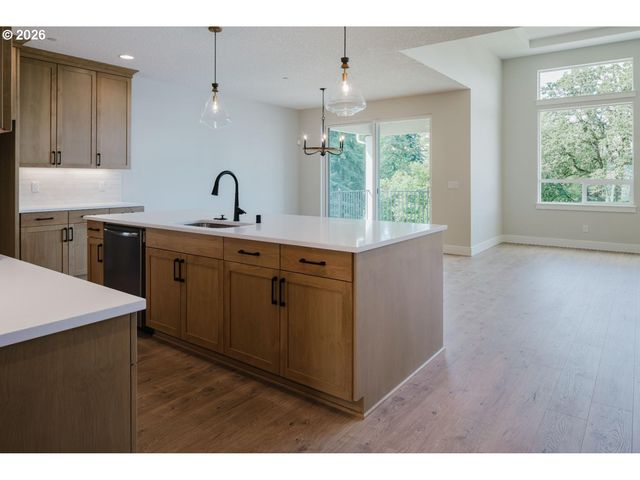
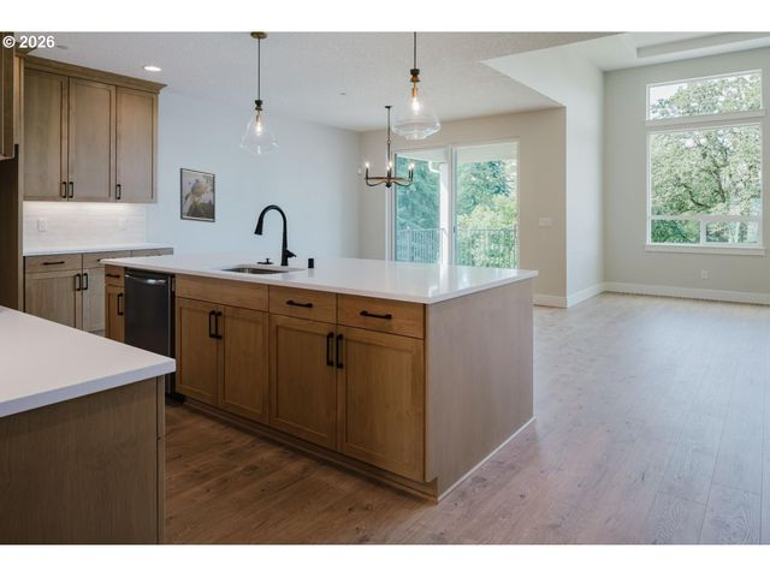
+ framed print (197, 196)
